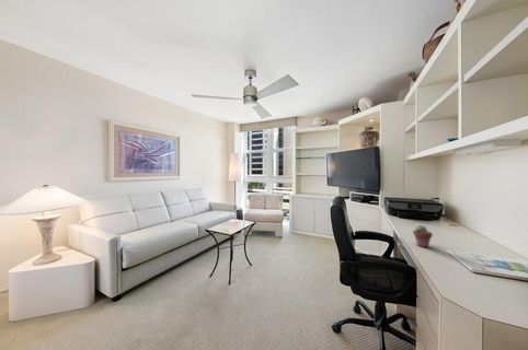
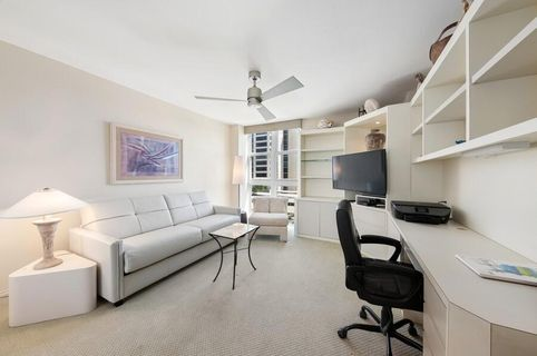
- potted succulent (422, 235)
